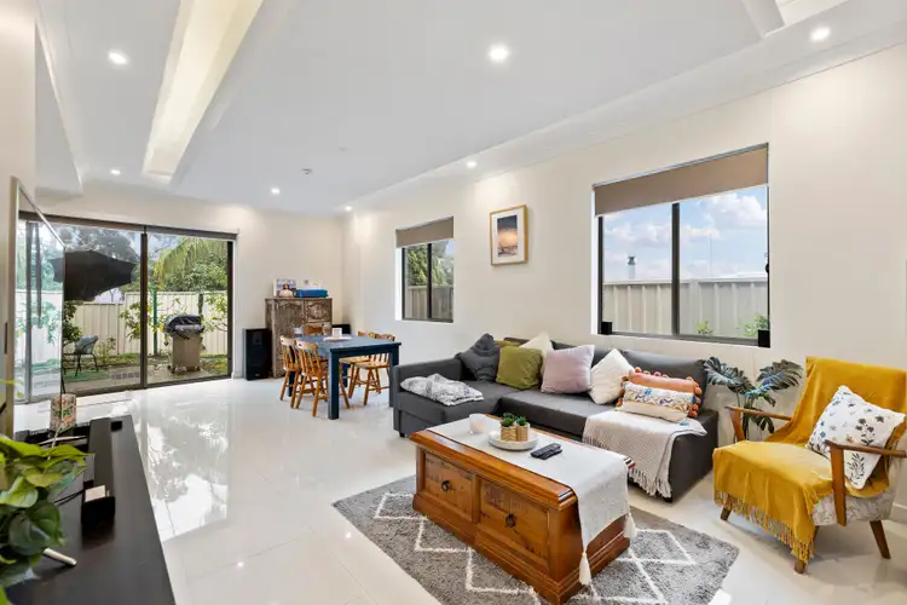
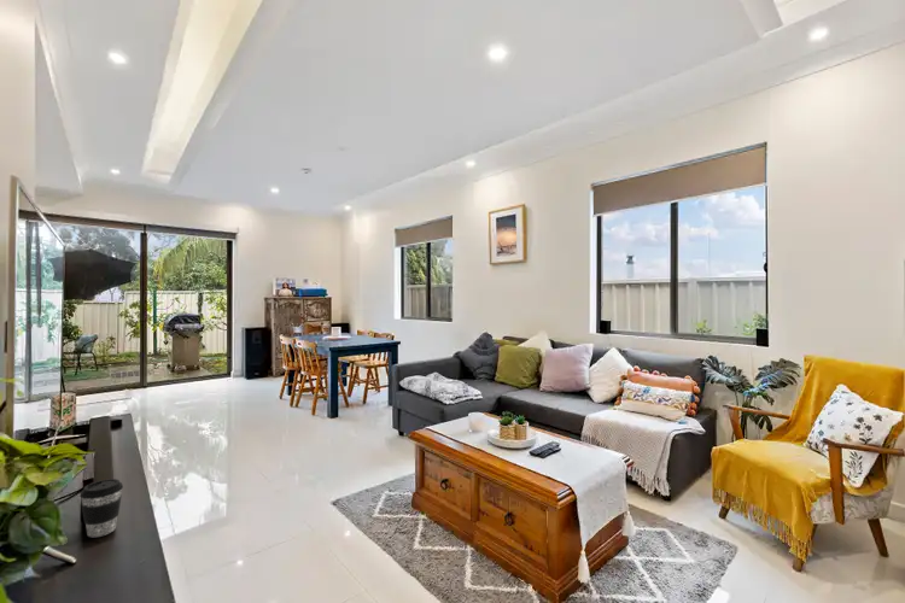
+ coffee cup (101, 508)
